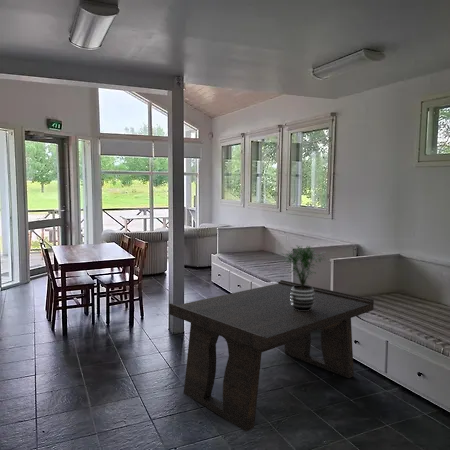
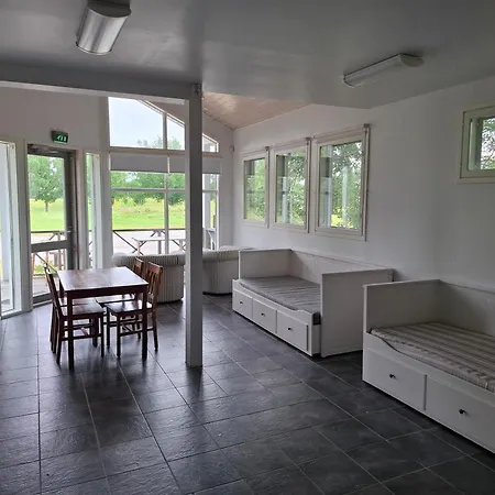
- coffee table (272, 343)
- potted plant (300, 276)
